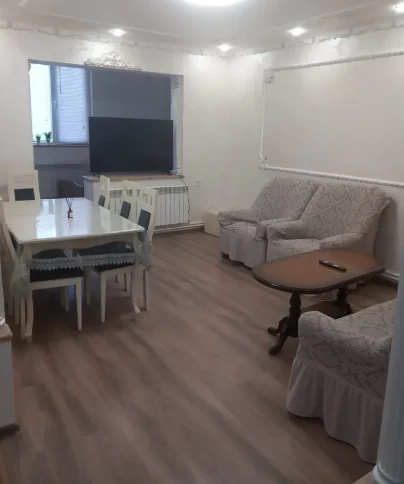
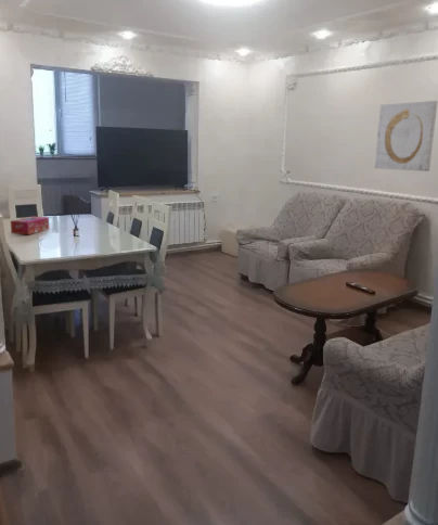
+ wall art (403, 137)
+ tissue box (30, 225)
